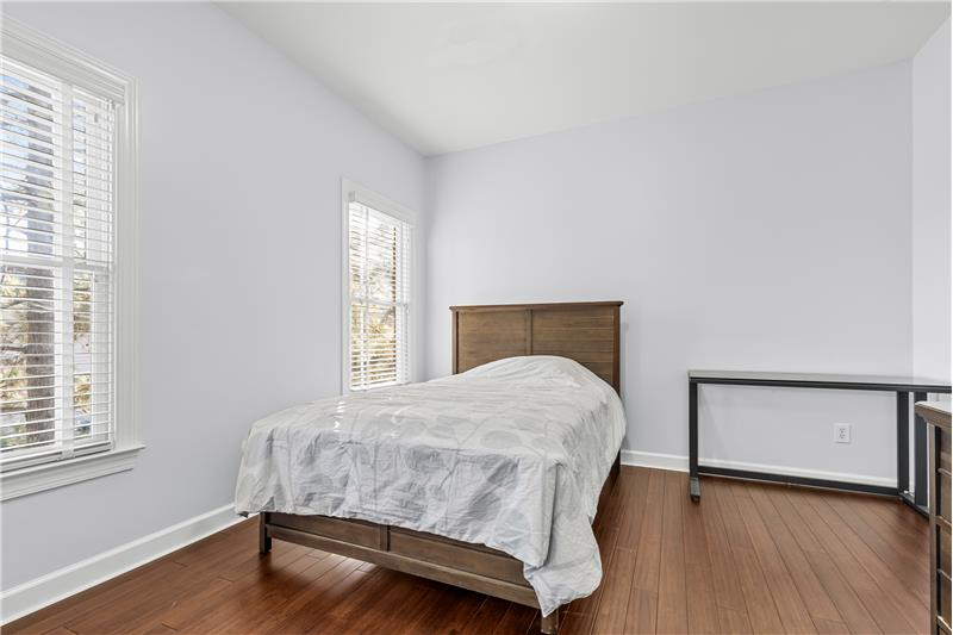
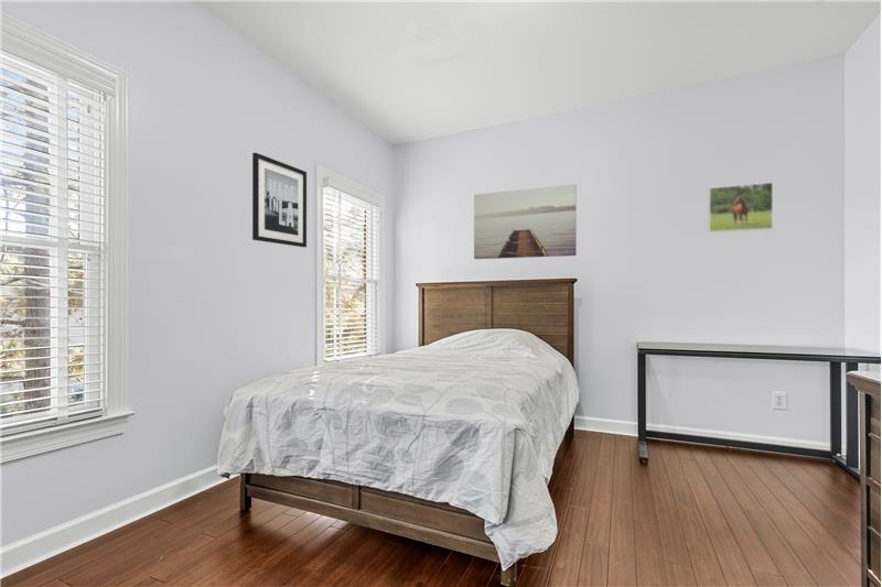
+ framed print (740, 207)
+ wall art (523, 224)
+ wall art (281, 203)
